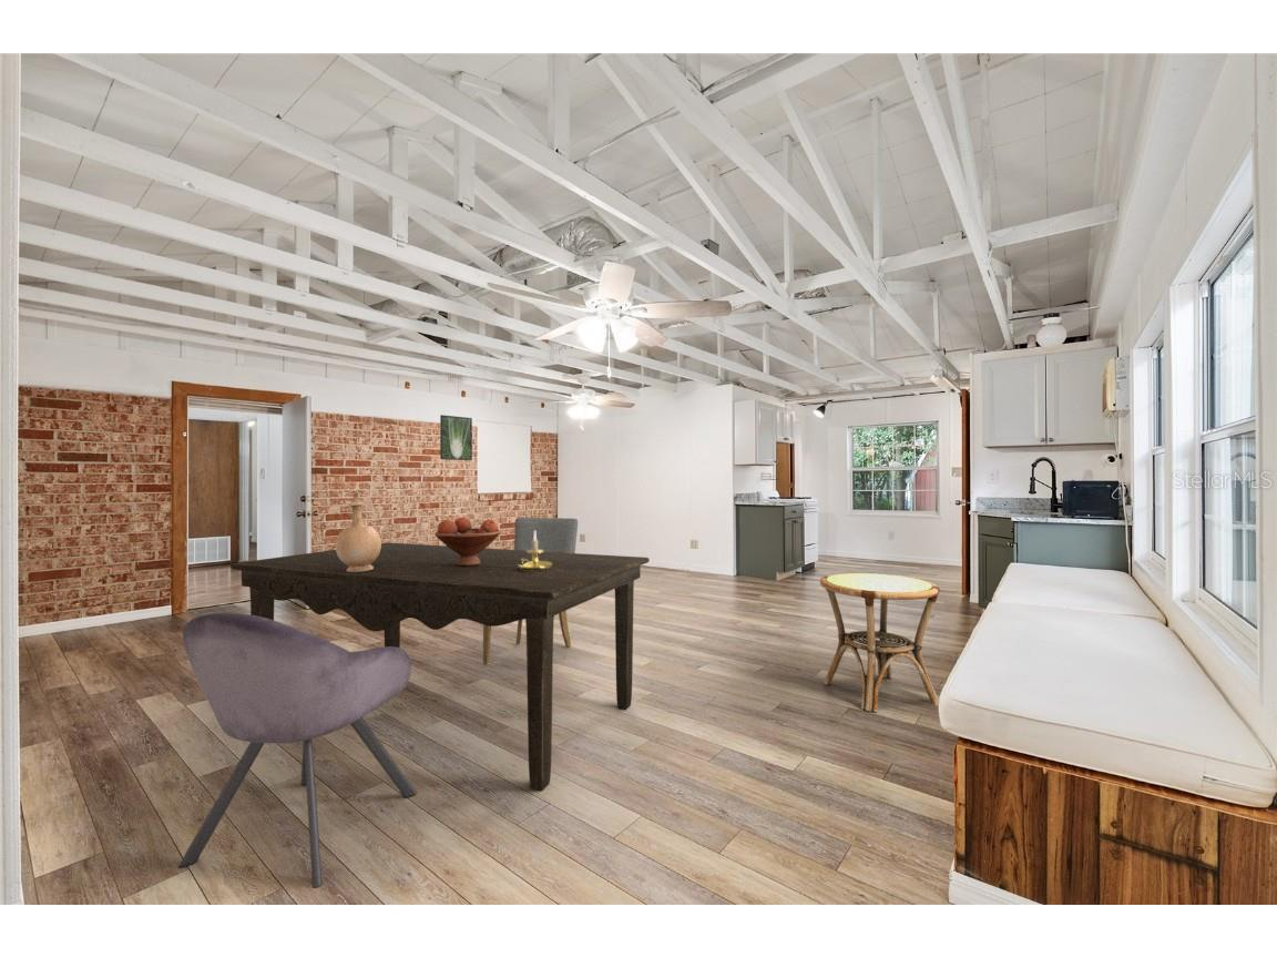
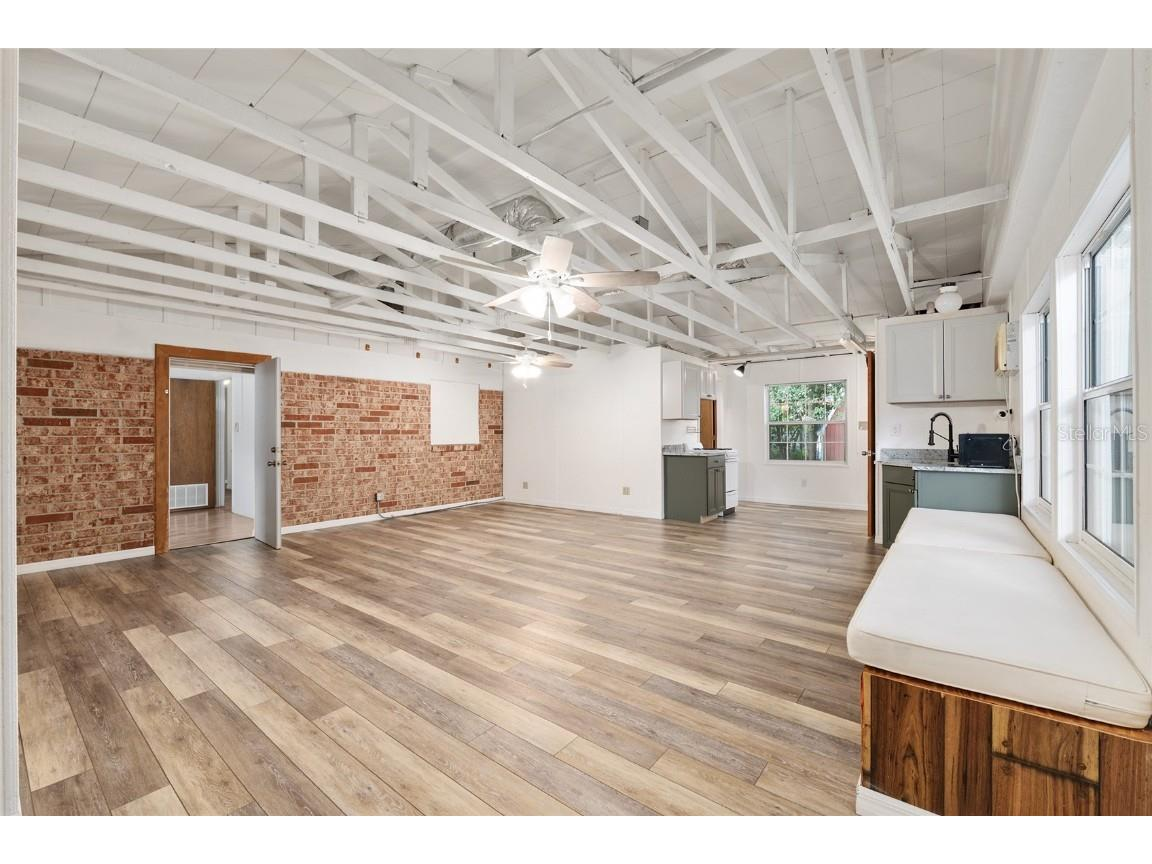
- candle holder (533, 549)
- chair (521, 620)
- chair (299, 714)
- dining table (443, 626)
- side table (877, 636)
- vase (359, 530)
- fruit bowl (468, 541)
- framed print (456, 438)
